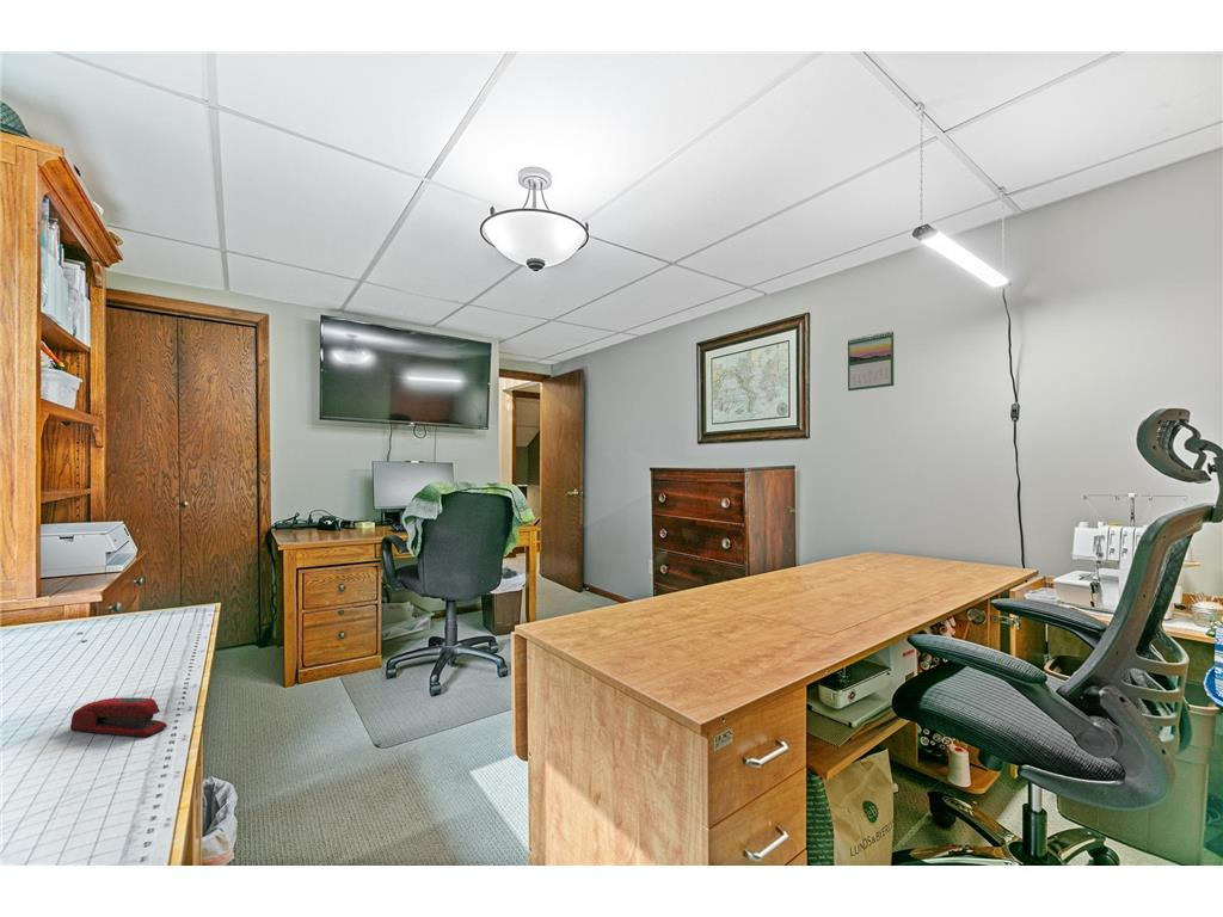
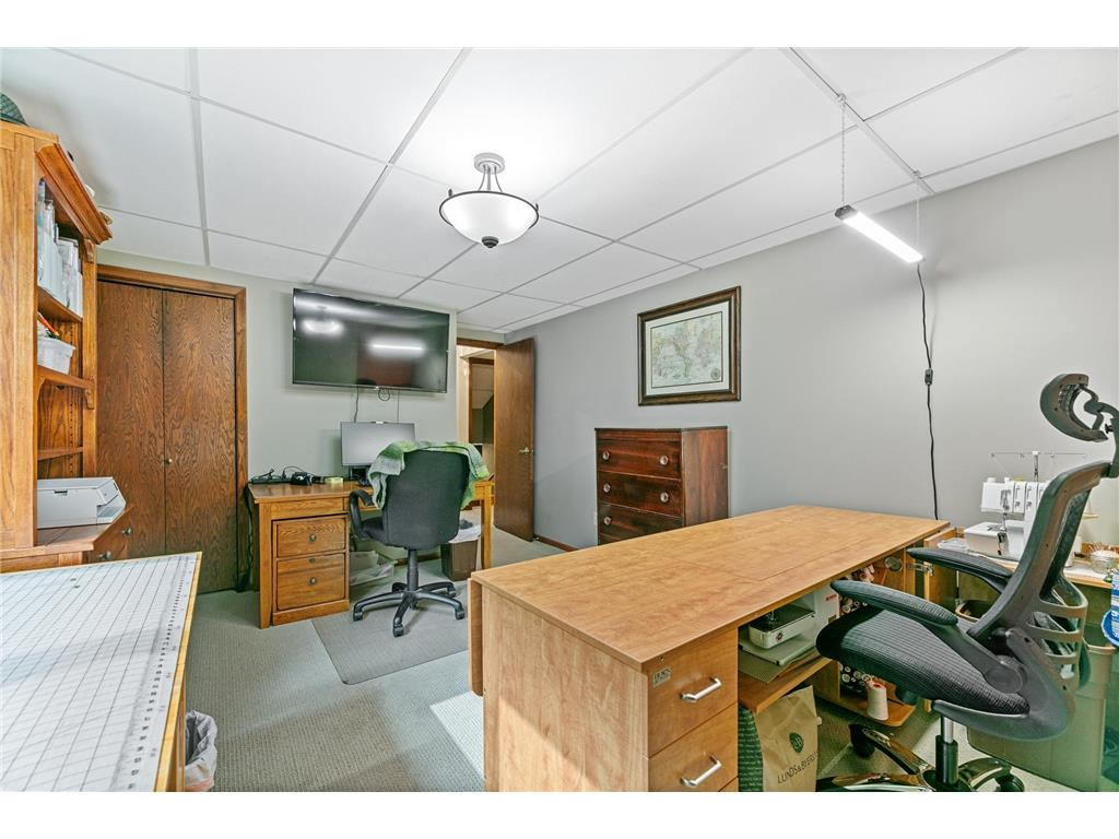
- calendar (869, 361)
- stapler (117, 713)
